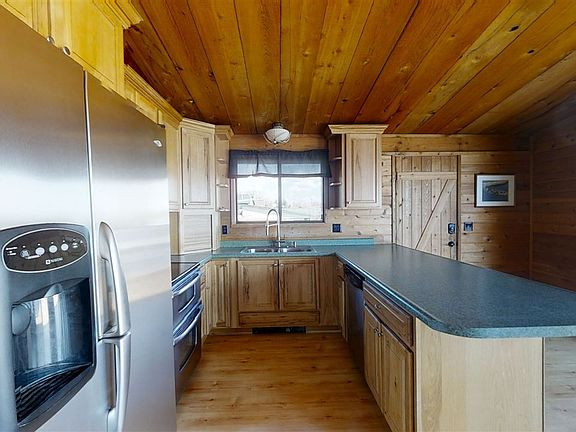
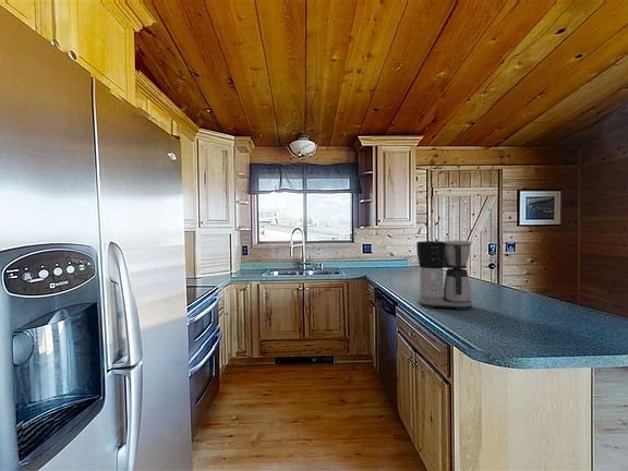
+ coffee maker (442, 274)
